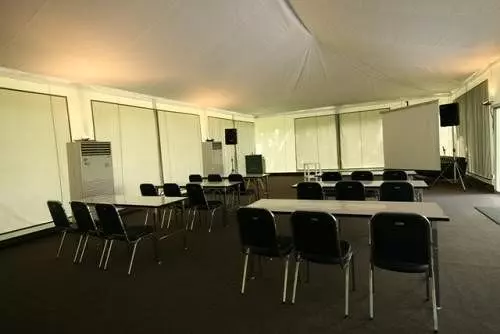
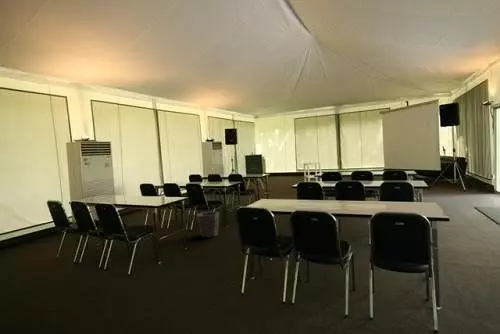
+ waste bin (208, 224)
